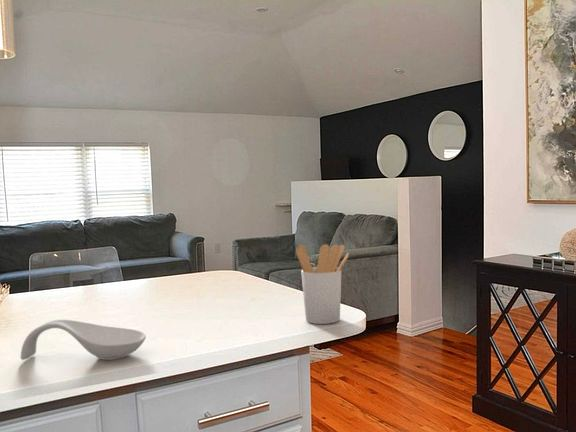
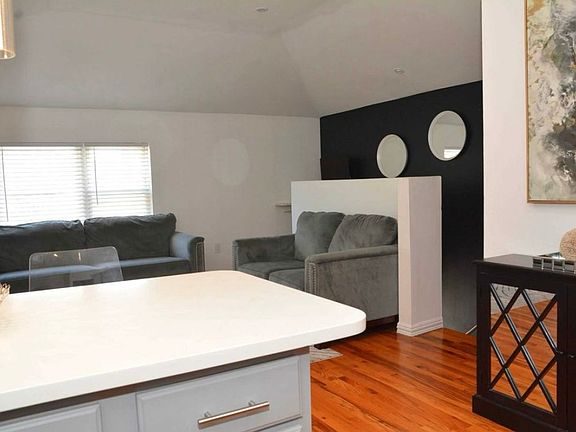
- utensil holder (325, 280)
- spoon rest (84, 338)
